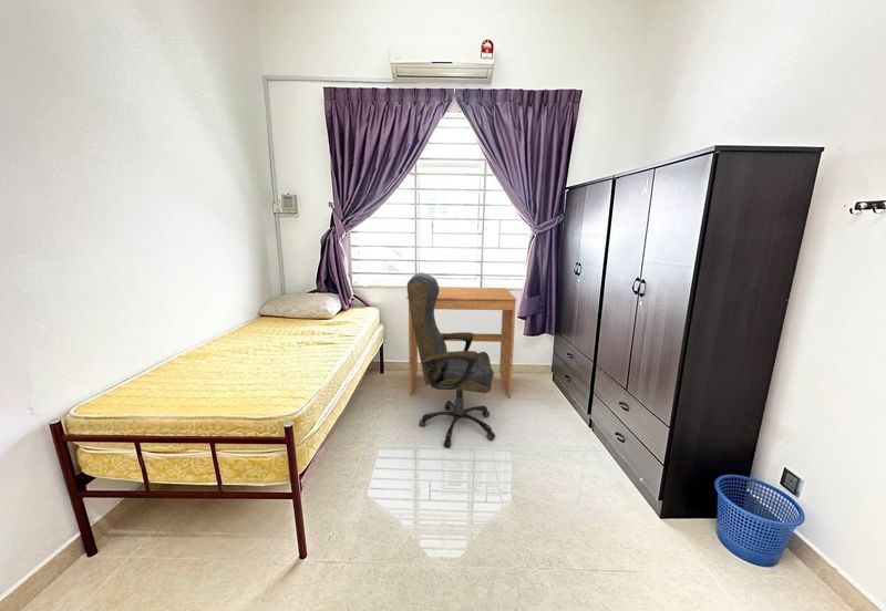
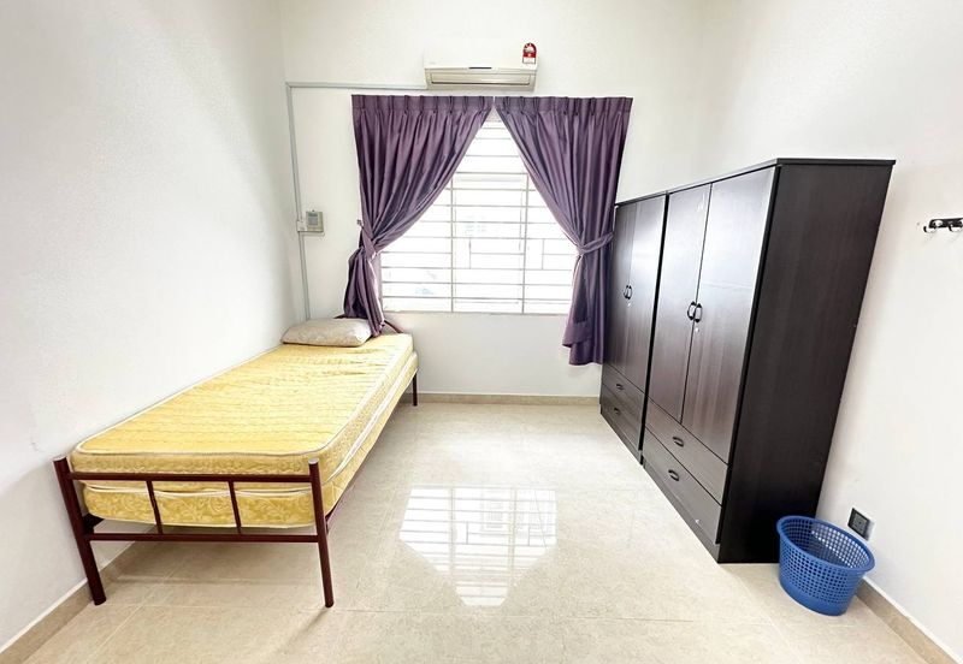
- office chair (452, 352)
- desk (459, 339)
